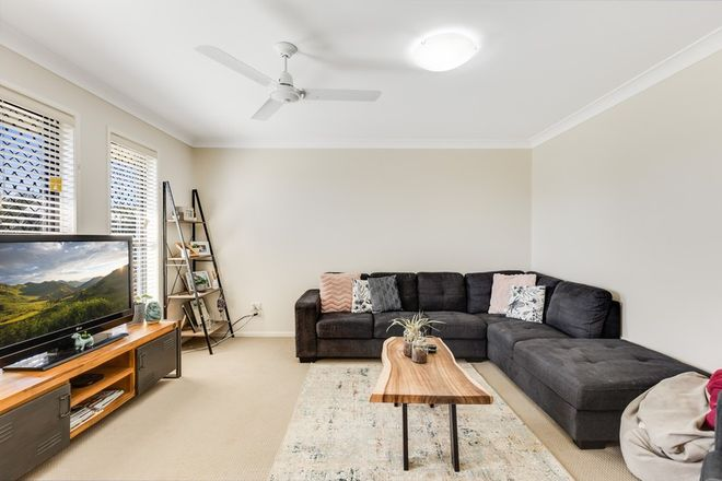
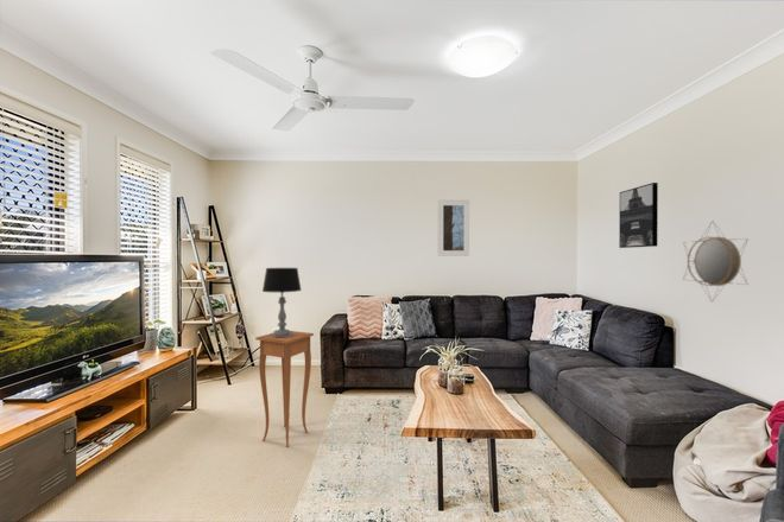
+ table lamp (282, 301)
+ home mirror (712, 261)
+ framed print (453, 228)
+ side table (285, 386)
+ wall art (637, 217)
